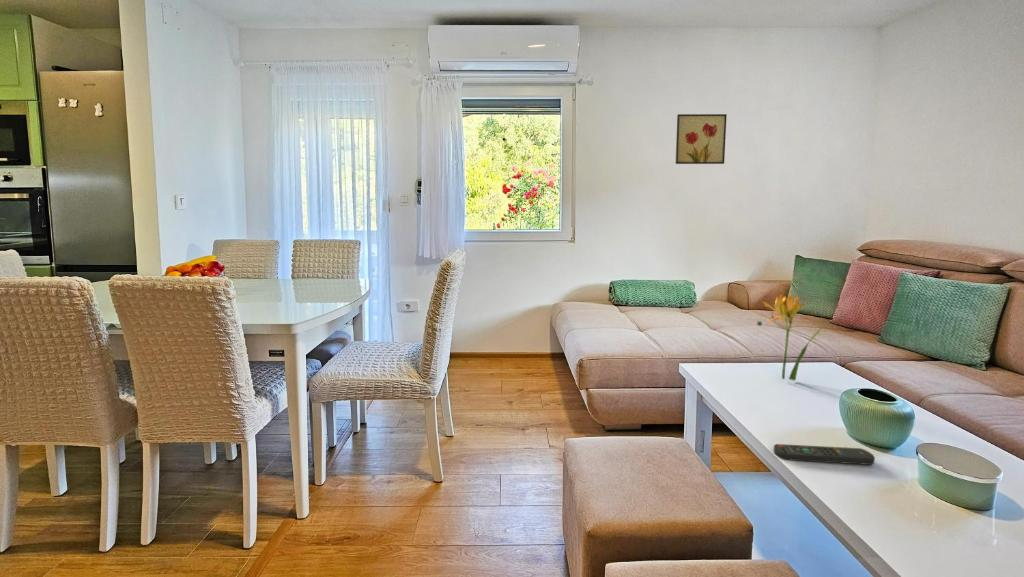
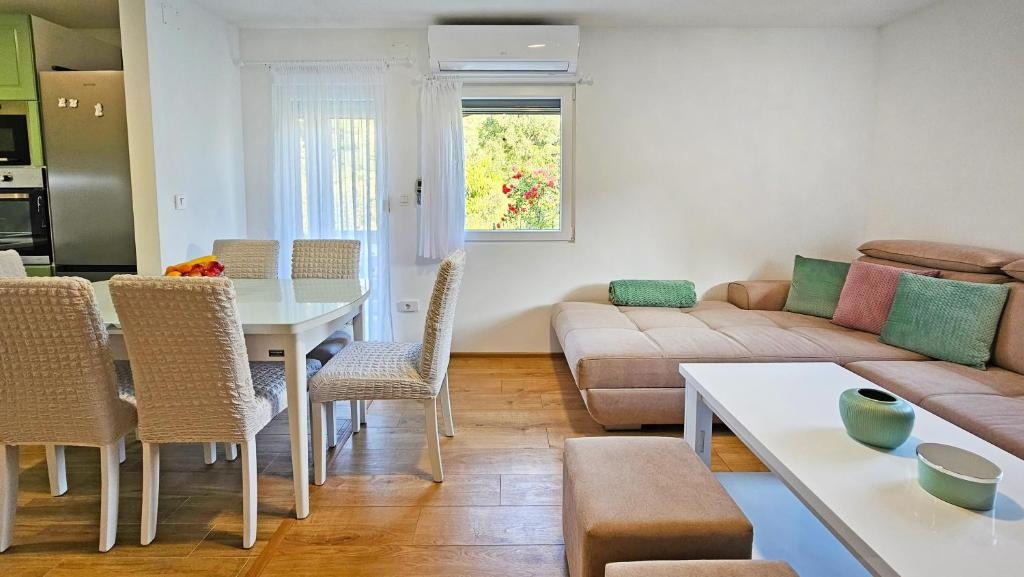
- wall art (700, 139)
- flower (788, 337)
- remote control (822, 453)
